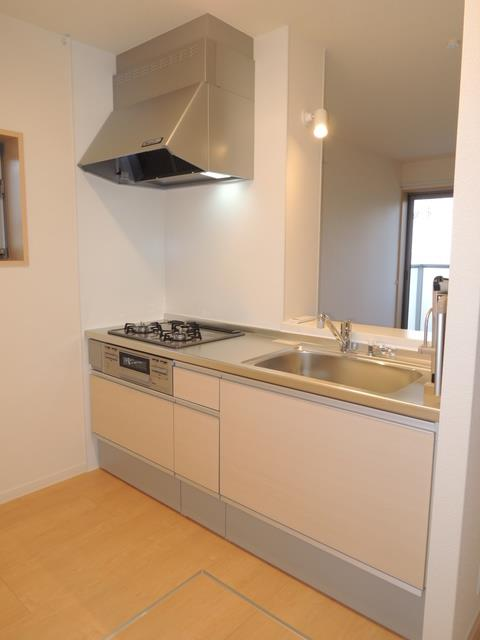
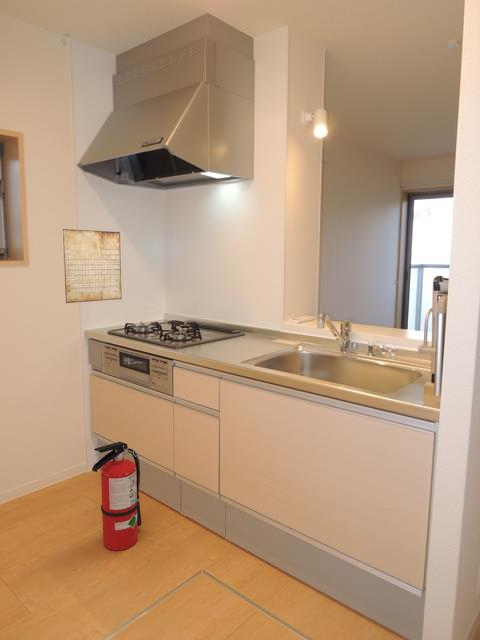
+ fire extinguisher (122, 493)
+ periodic table (93, 266)
